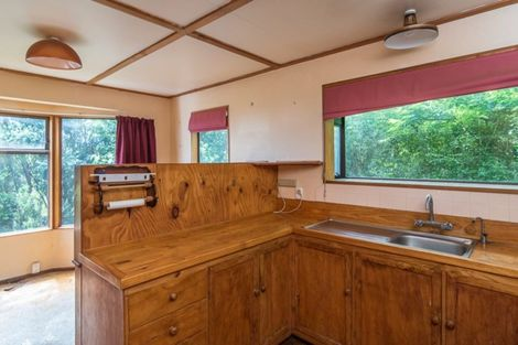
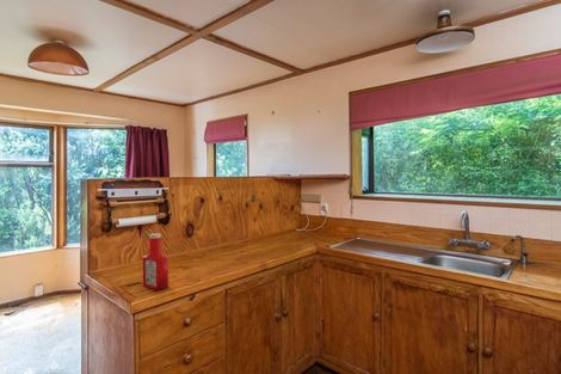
+ soap bottle (155, 259)
